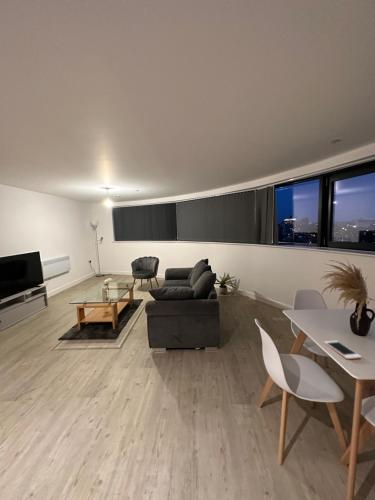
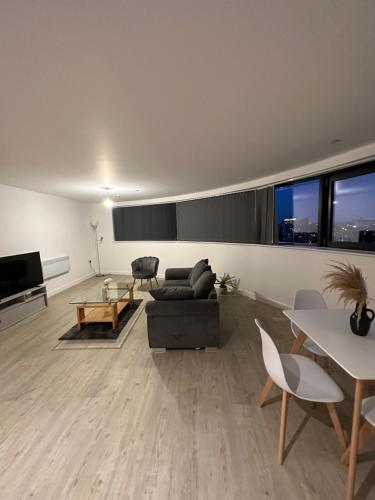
- cell phone (341, 349)
